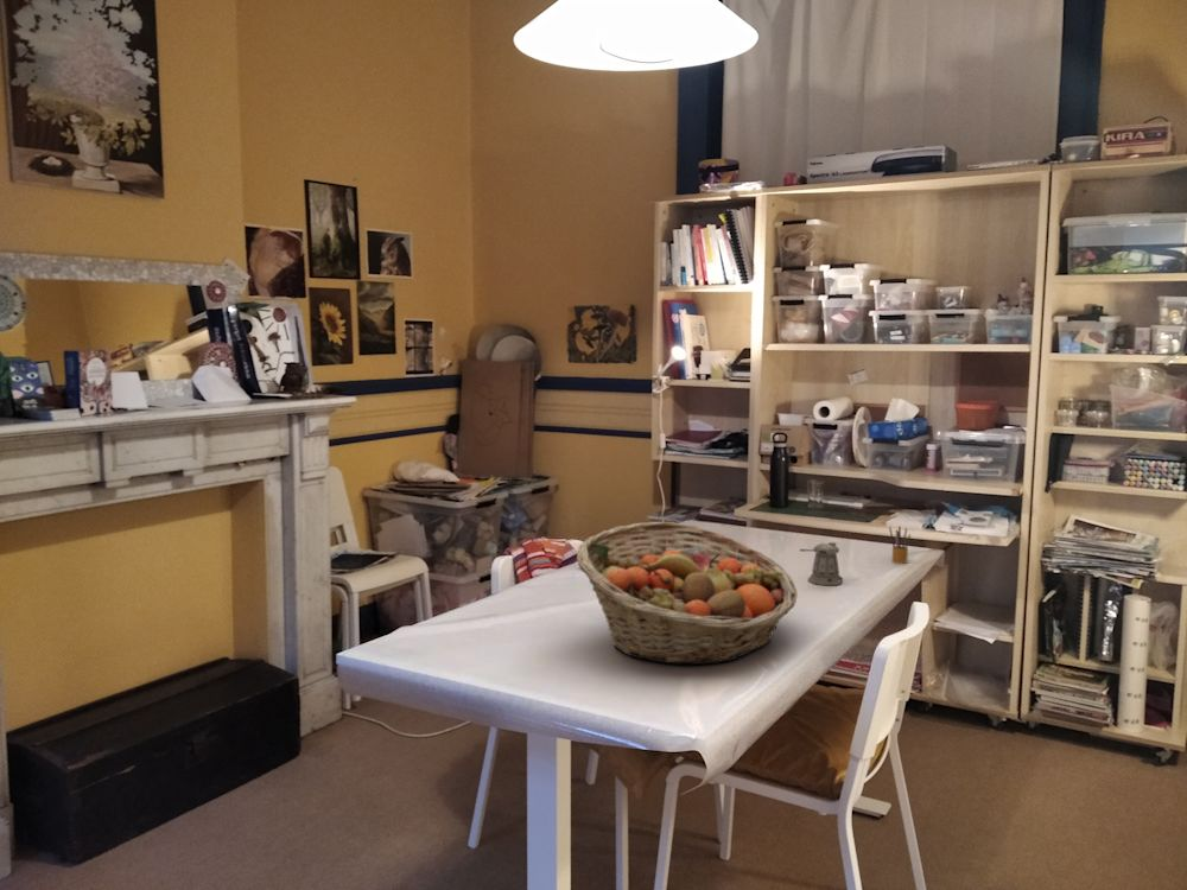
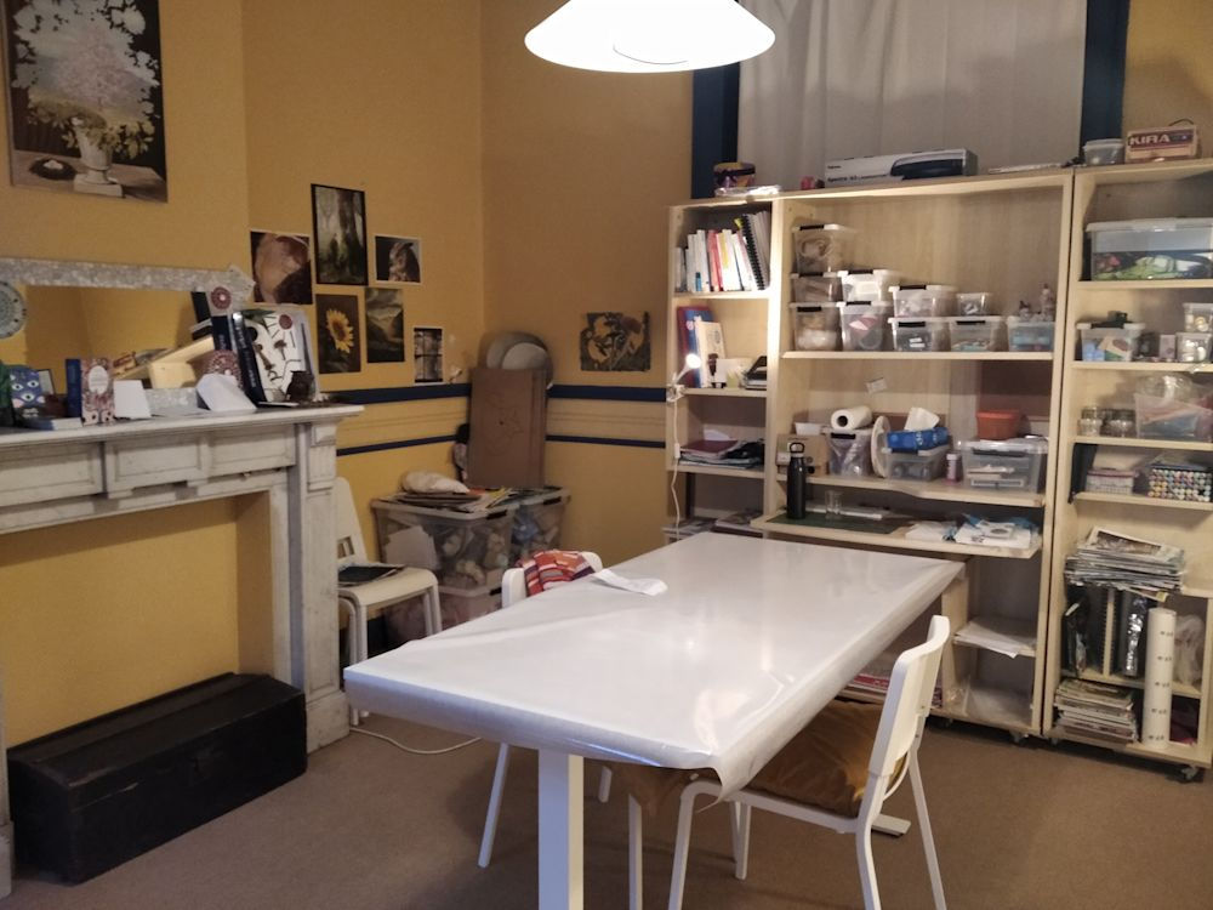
- pepper shaker (821, 561)
- fruit basket (687, 587)
- pencil box (899, 543)
